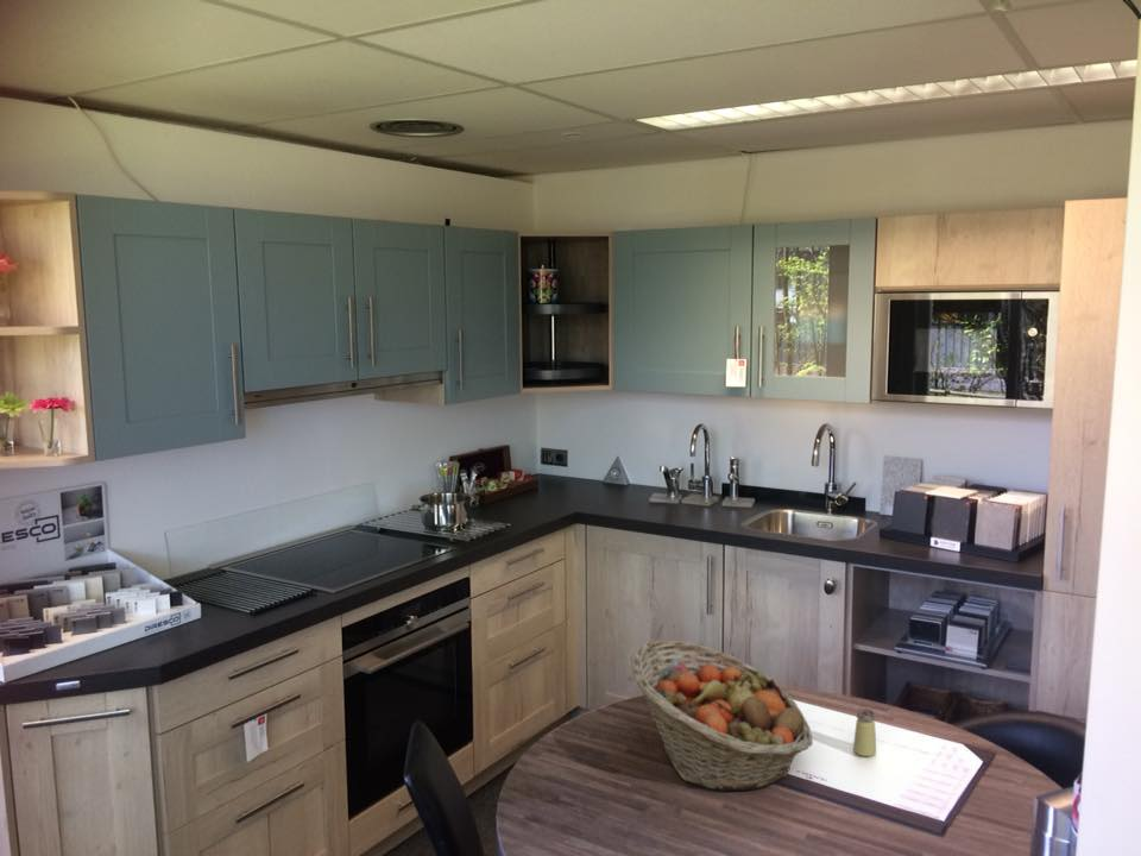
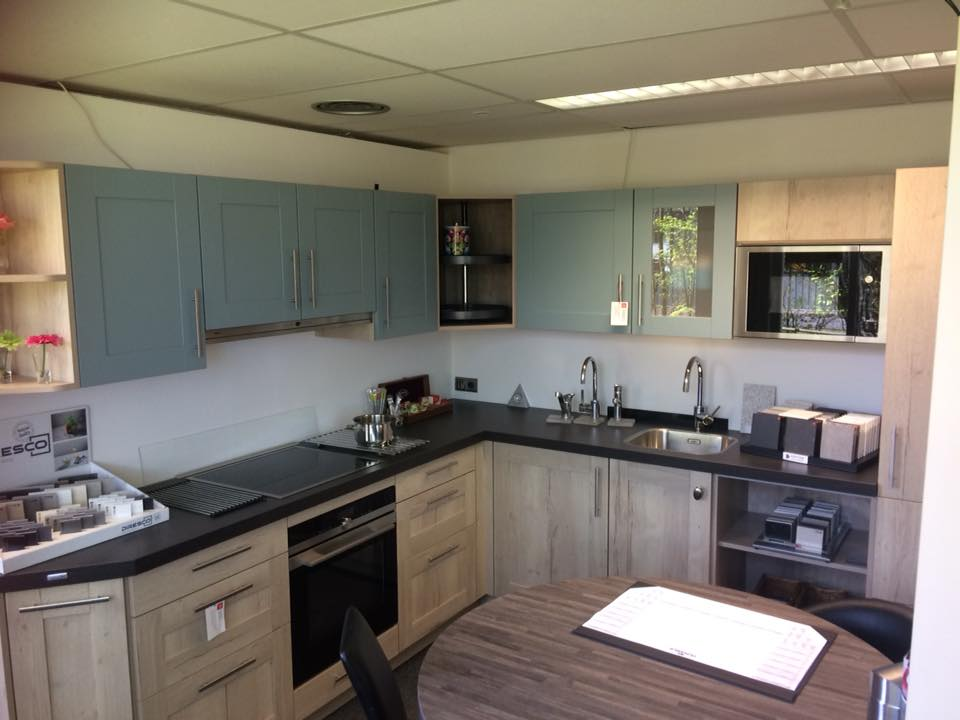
- fruit basket (719, 707)
- saltshaker (865, 731)
